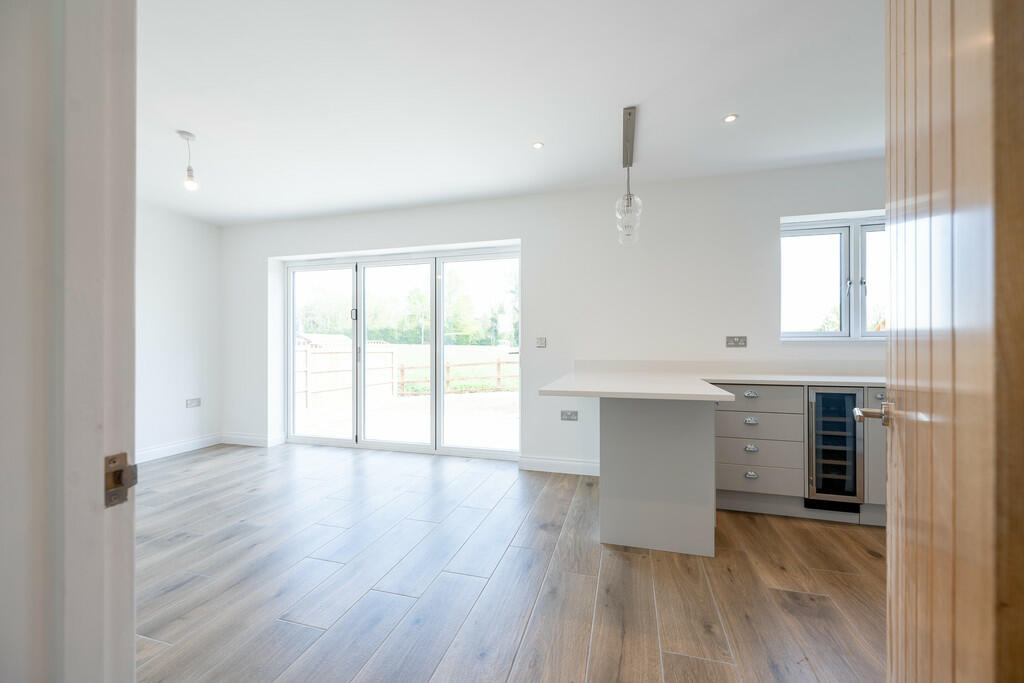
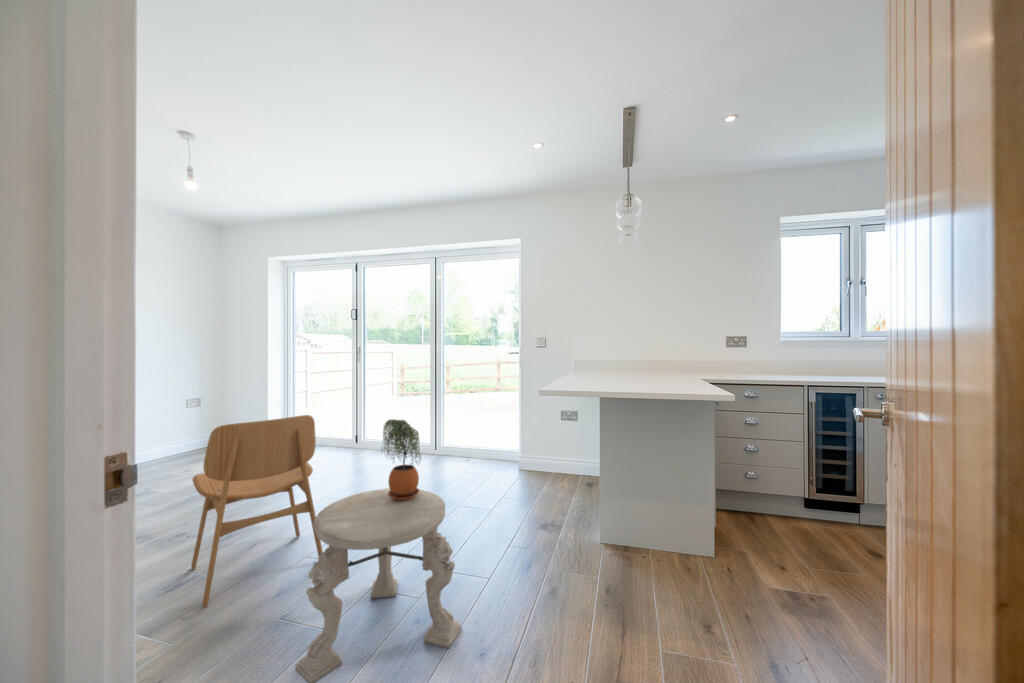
+ side table (387, 564)
+ potted plant (400, 457)
+ dining chair (258, 489)
